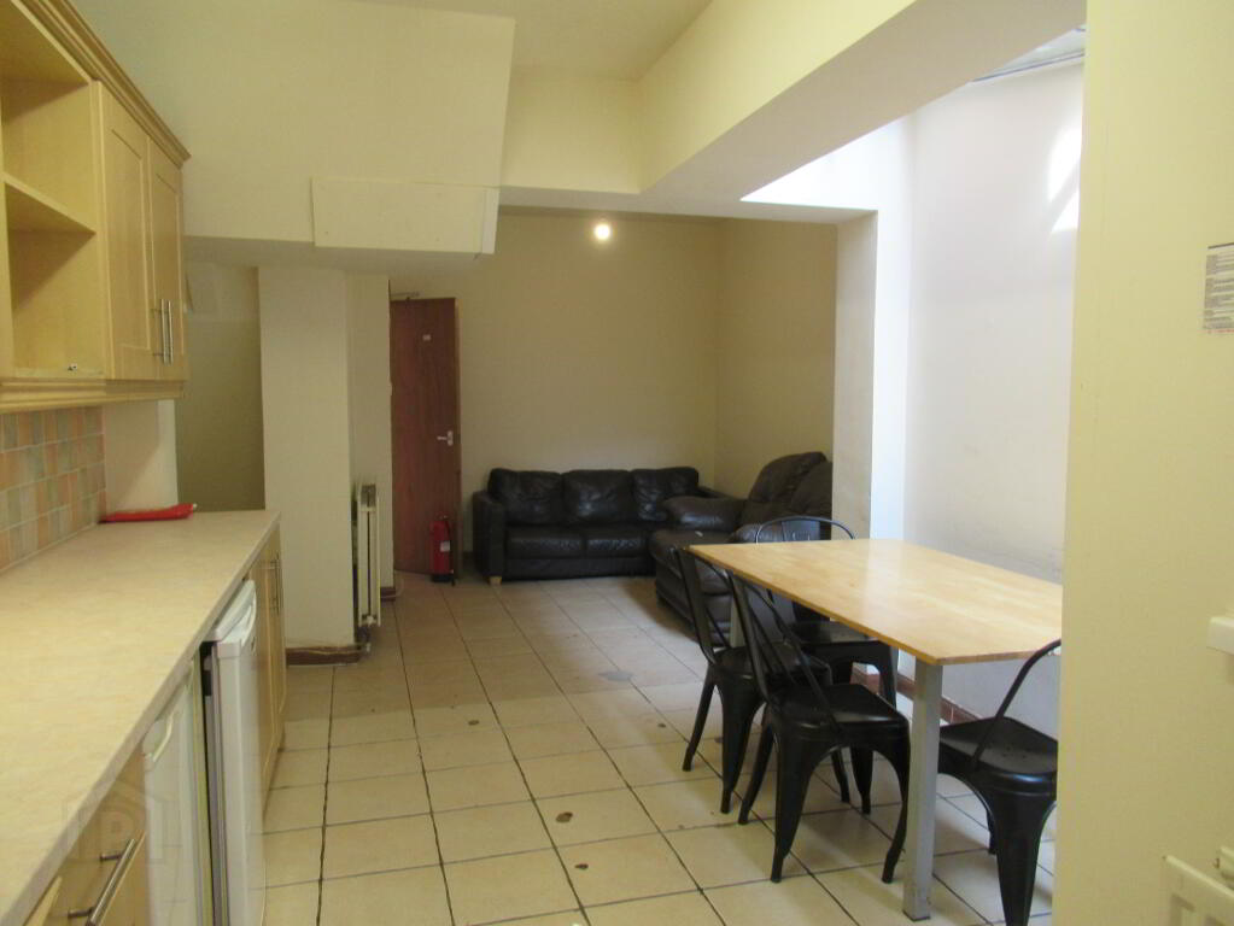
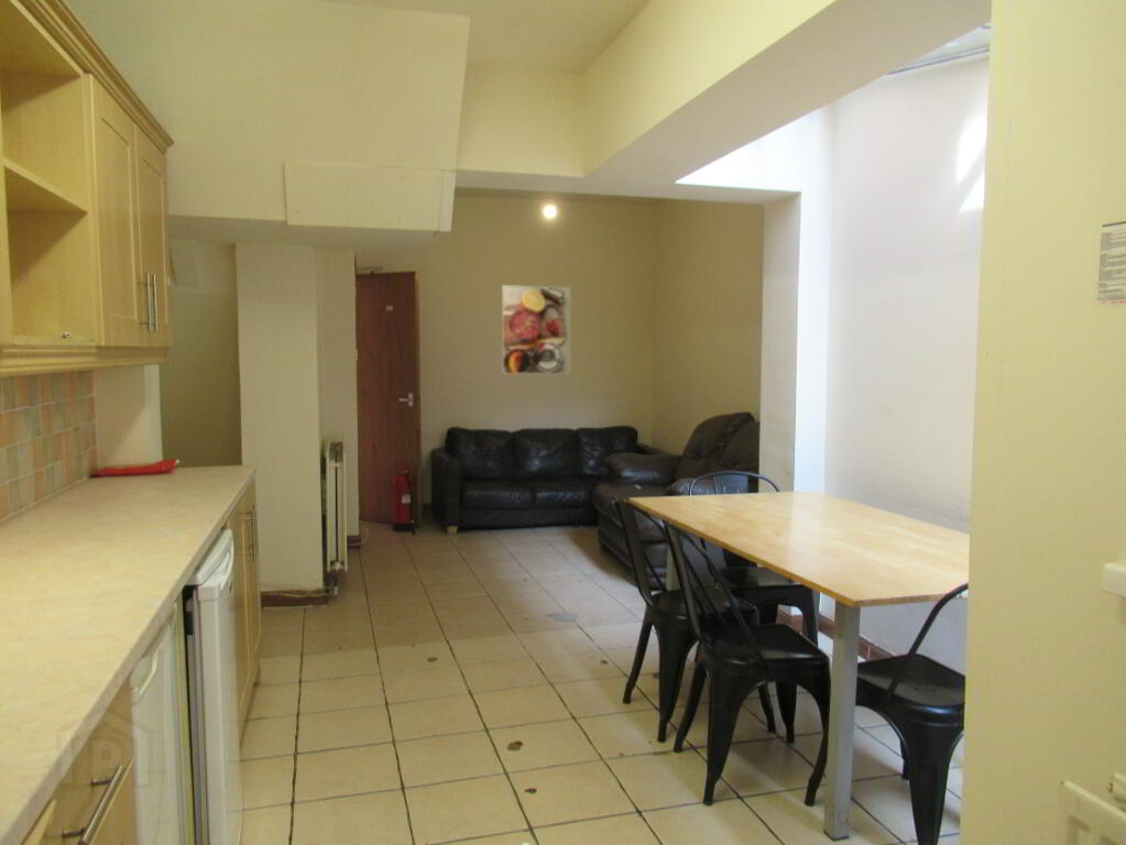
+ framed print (536, 330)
